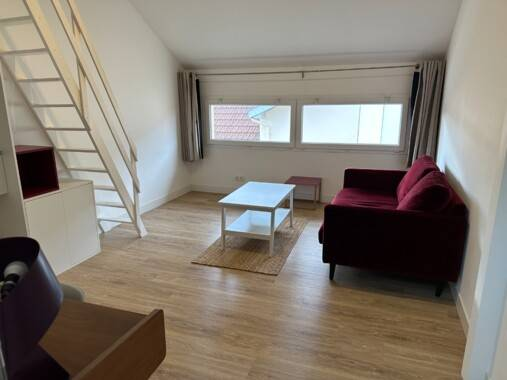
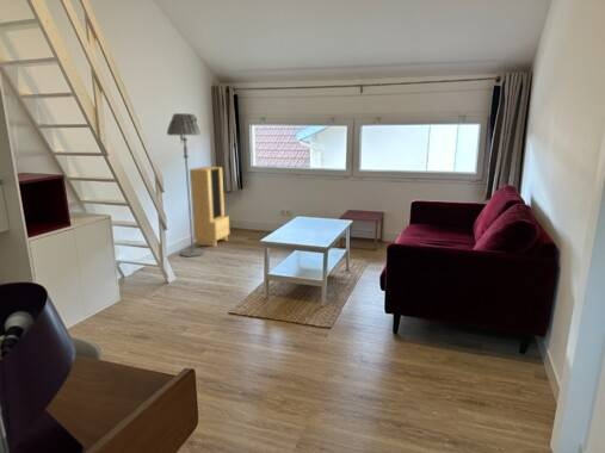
+ storage cabinet (210, 205)
+ floor lamp (187, 186)
